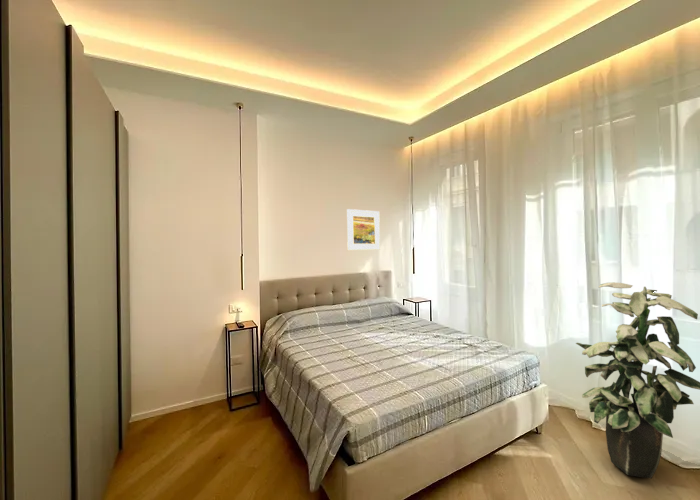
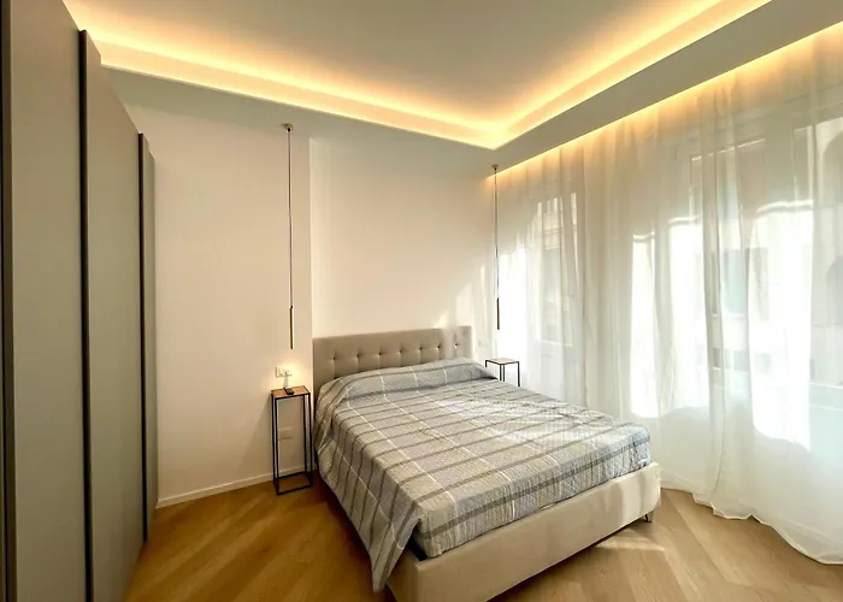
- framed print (364, 230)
- indoor plant (631, 374)
